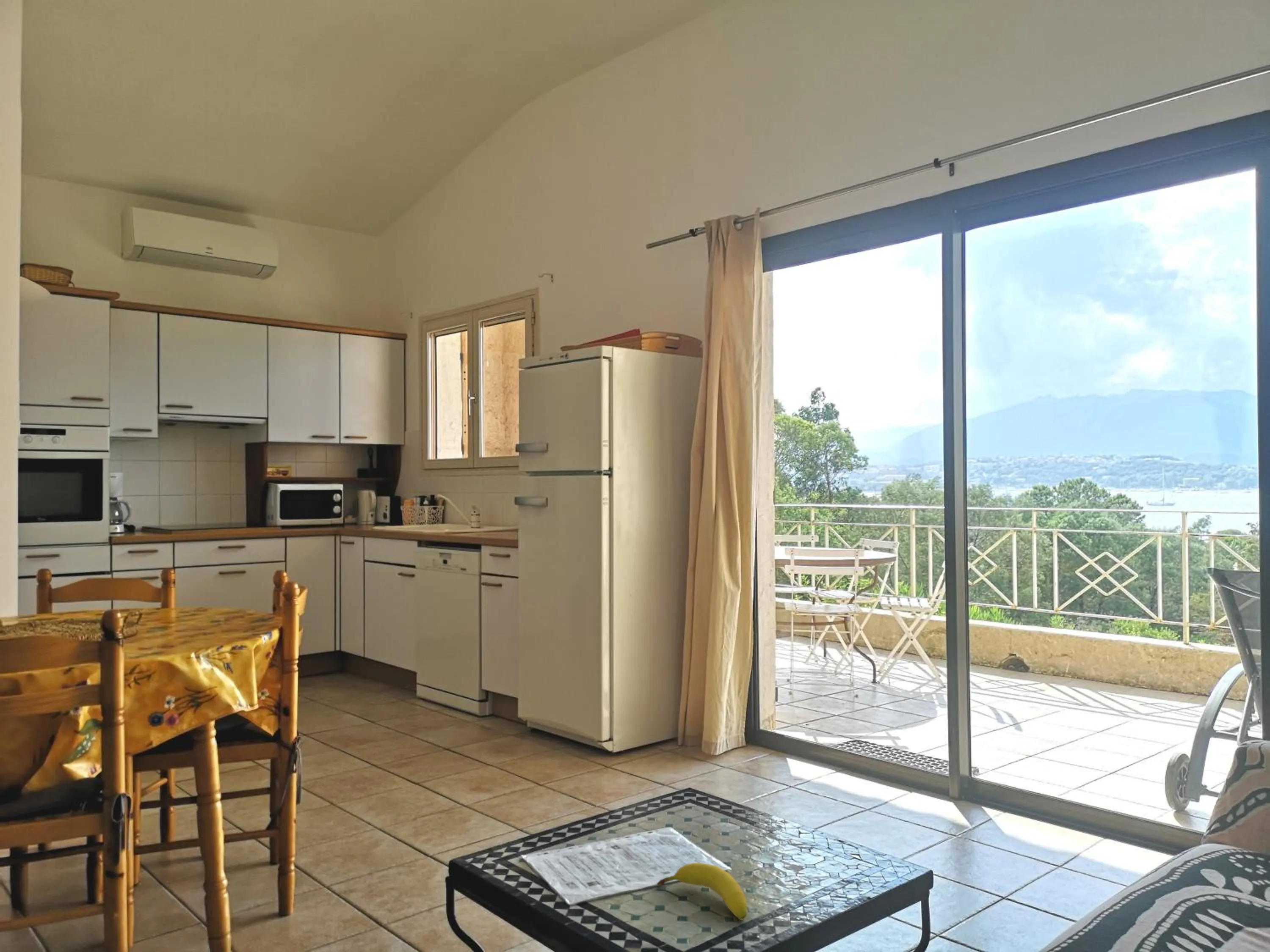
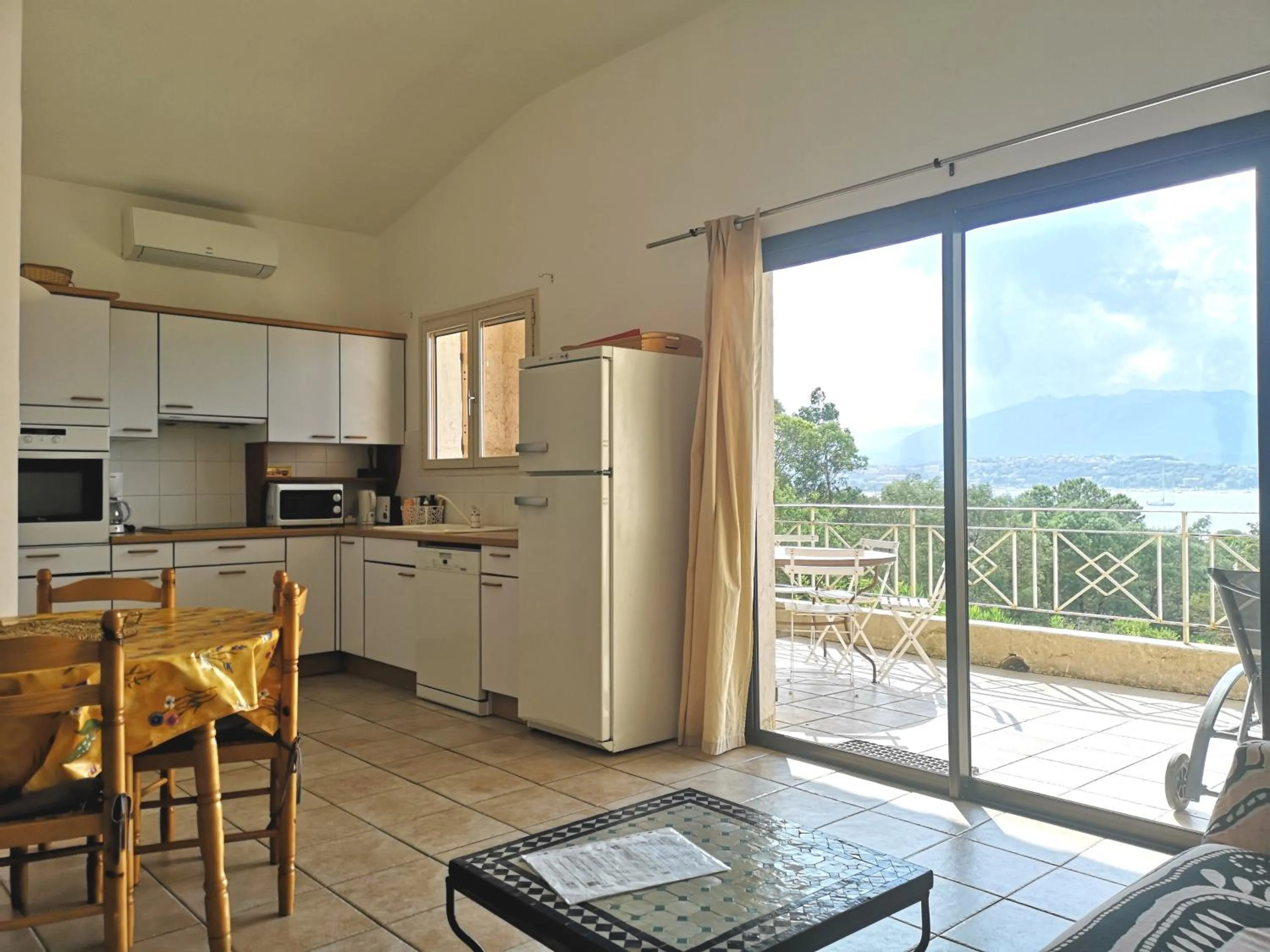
- fruit (711, 885)
